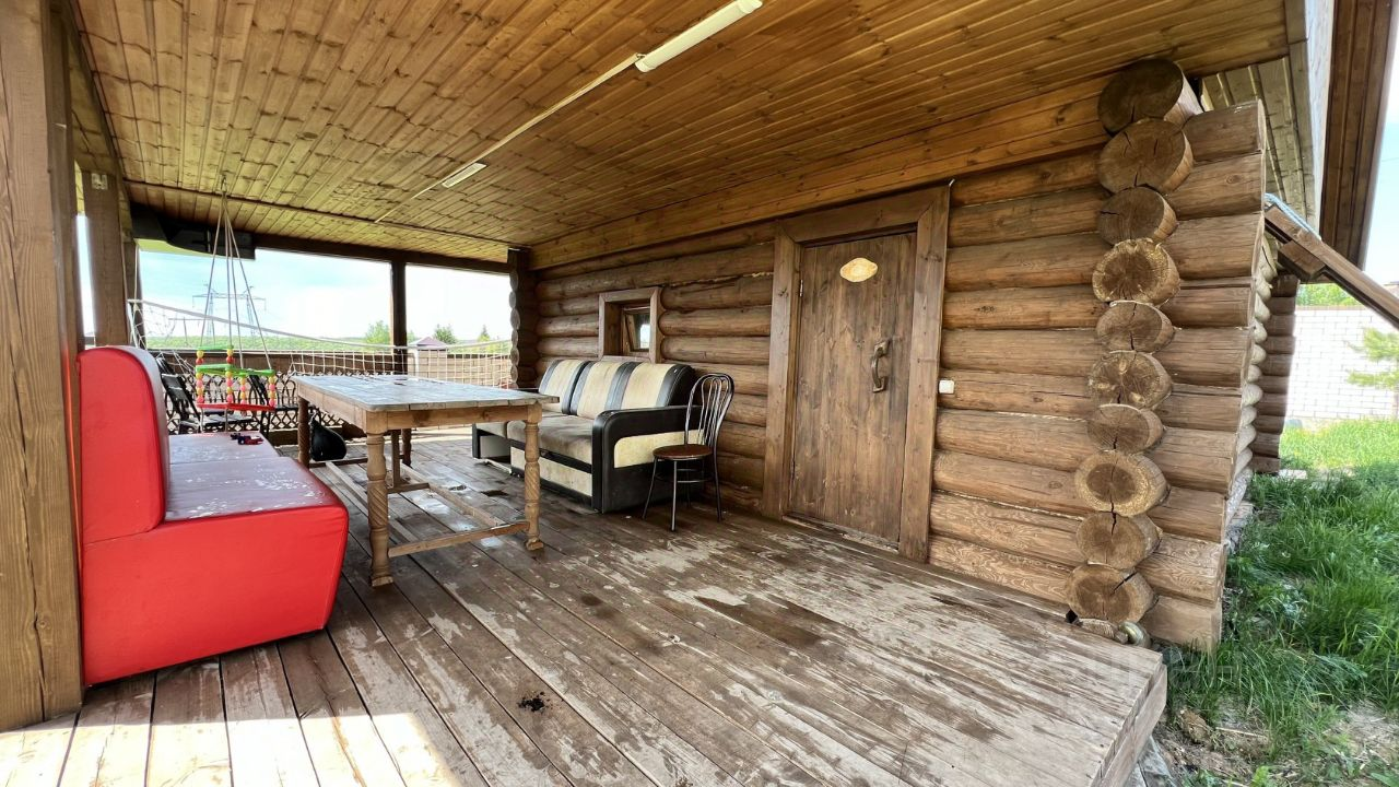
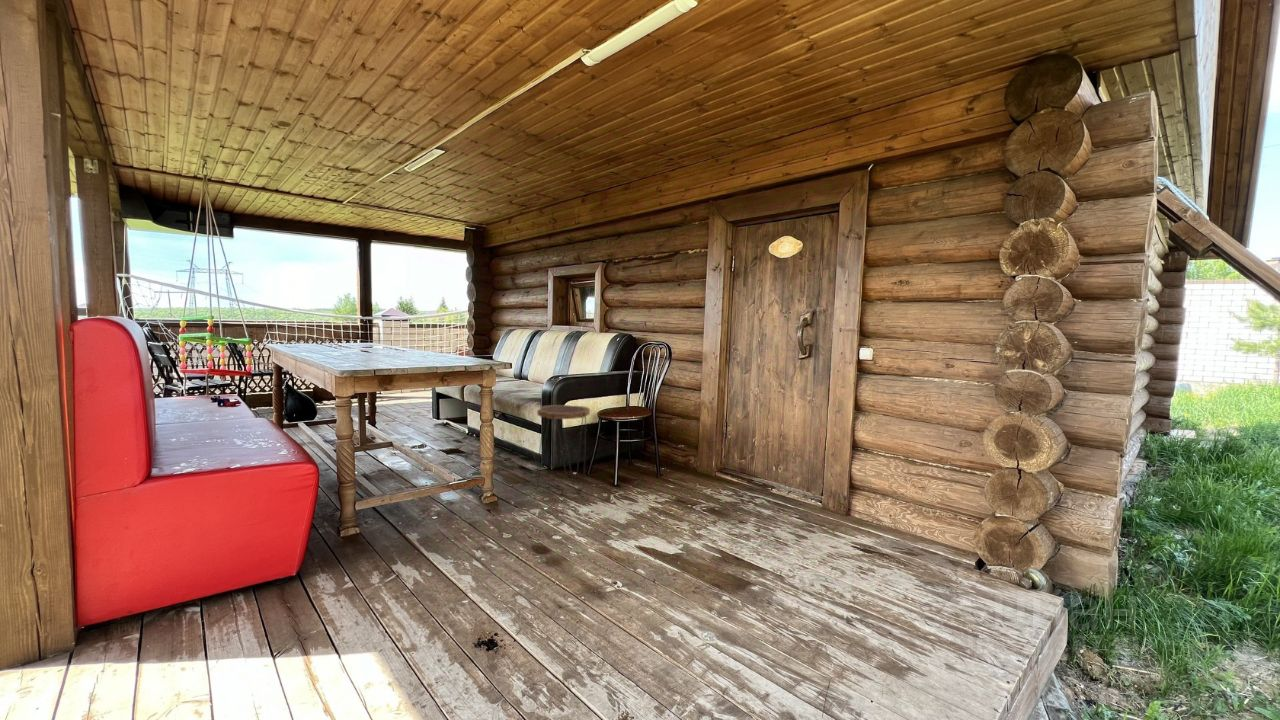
+ side table (561, 446)
